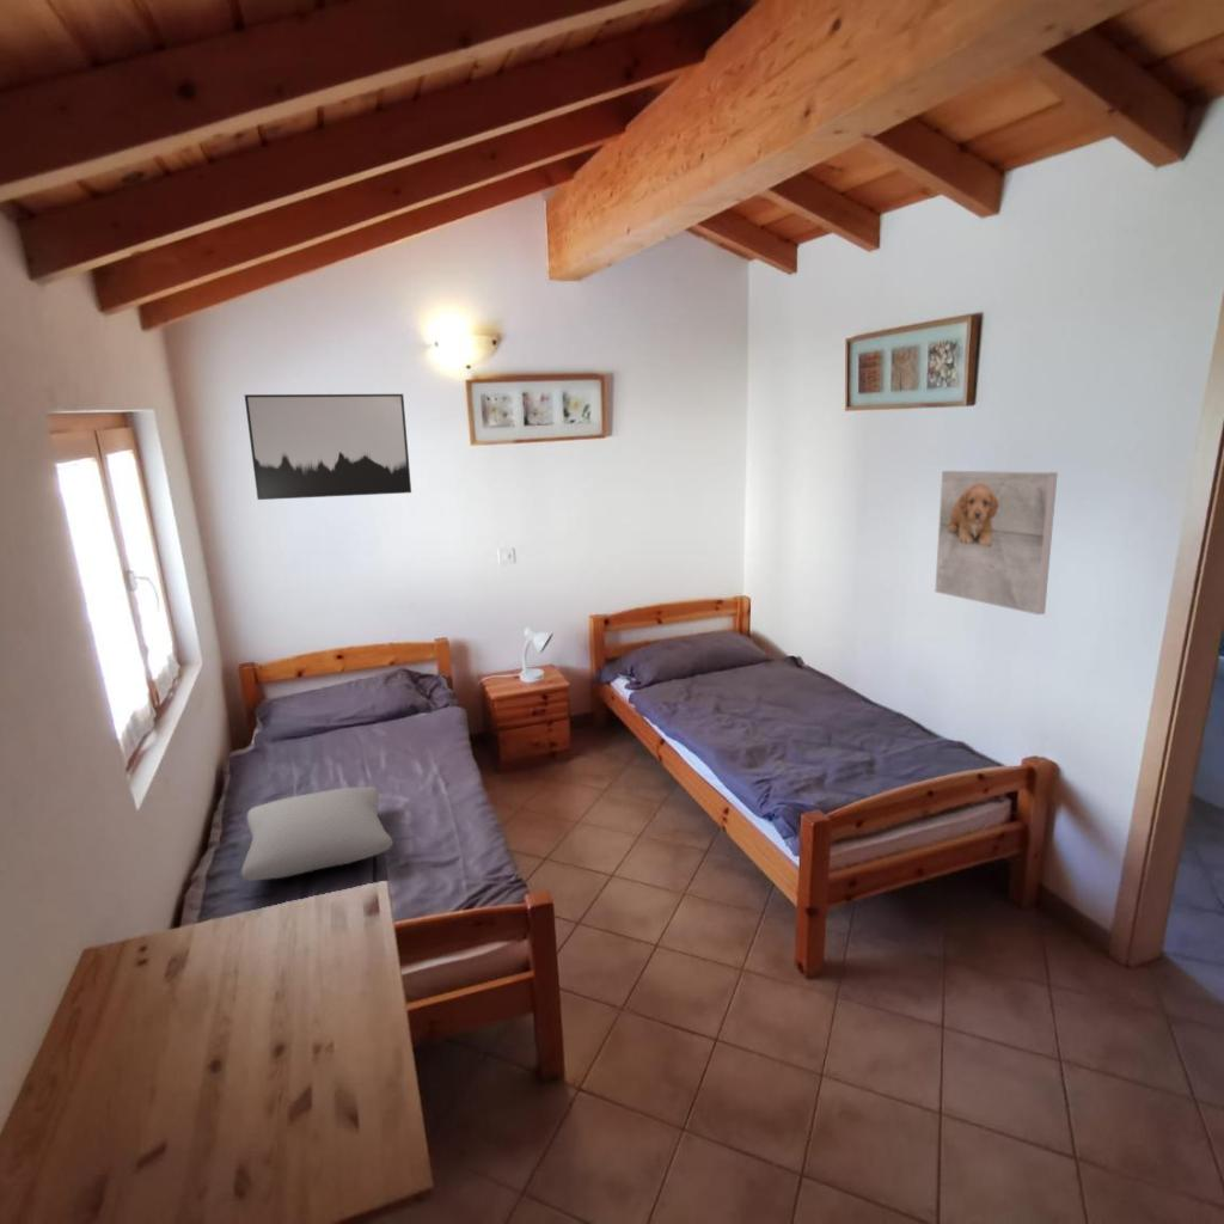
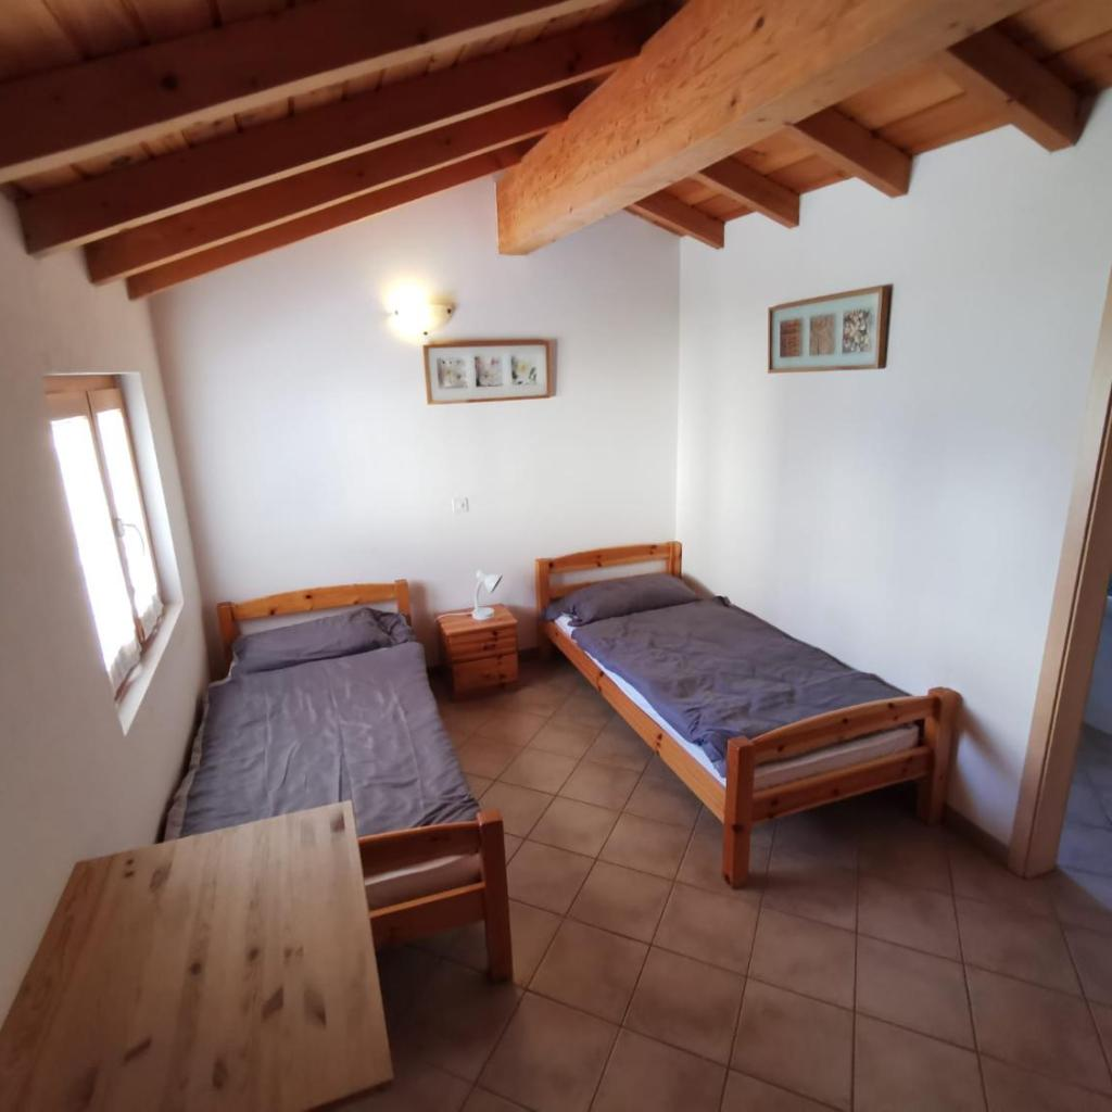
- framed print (990, 538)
- cushion (317, 828)
- wall art (331, 446)
